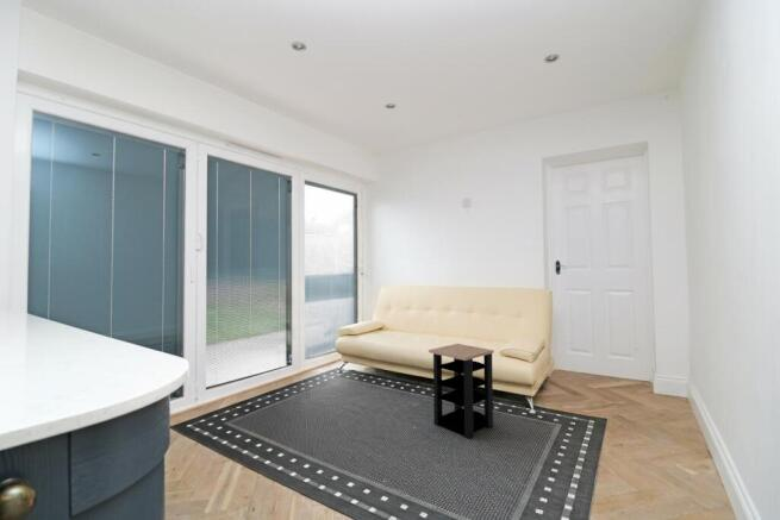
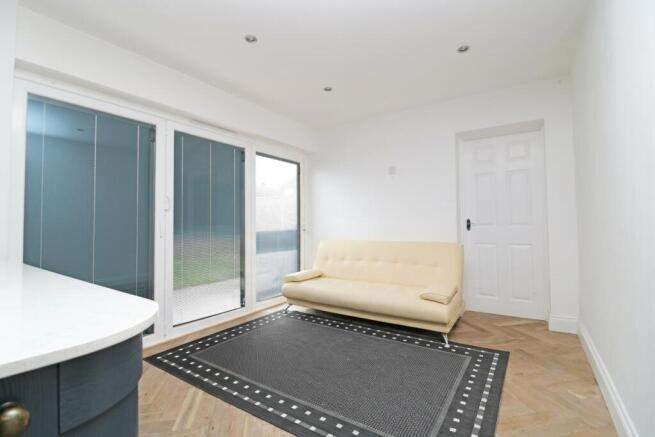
- side table (462, 387)
